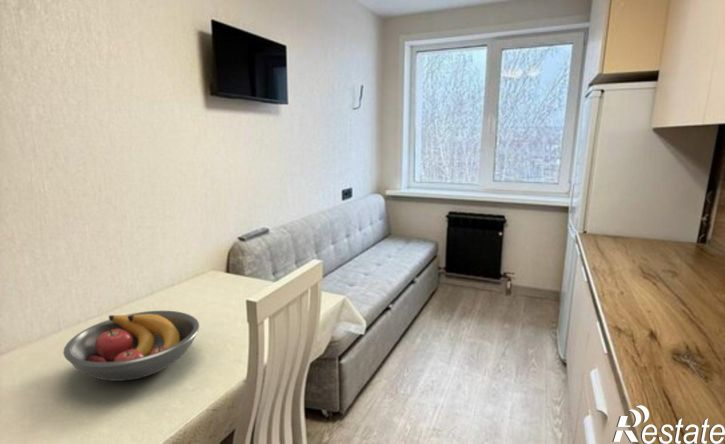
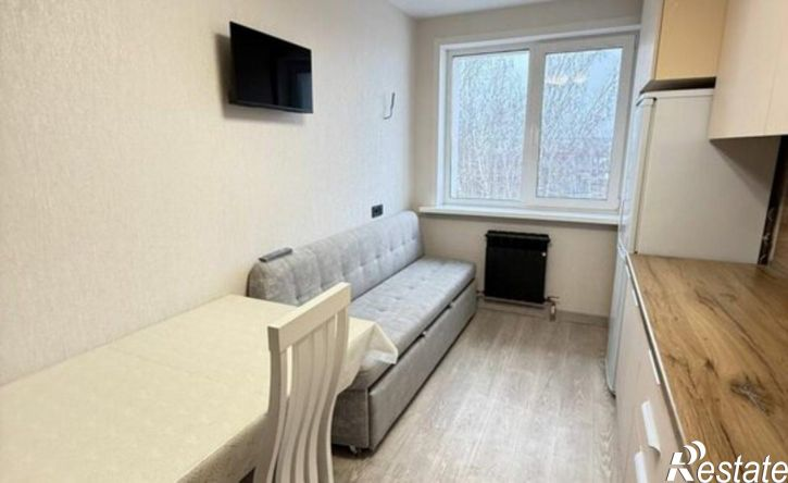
- fruit bowl (137, 345)
